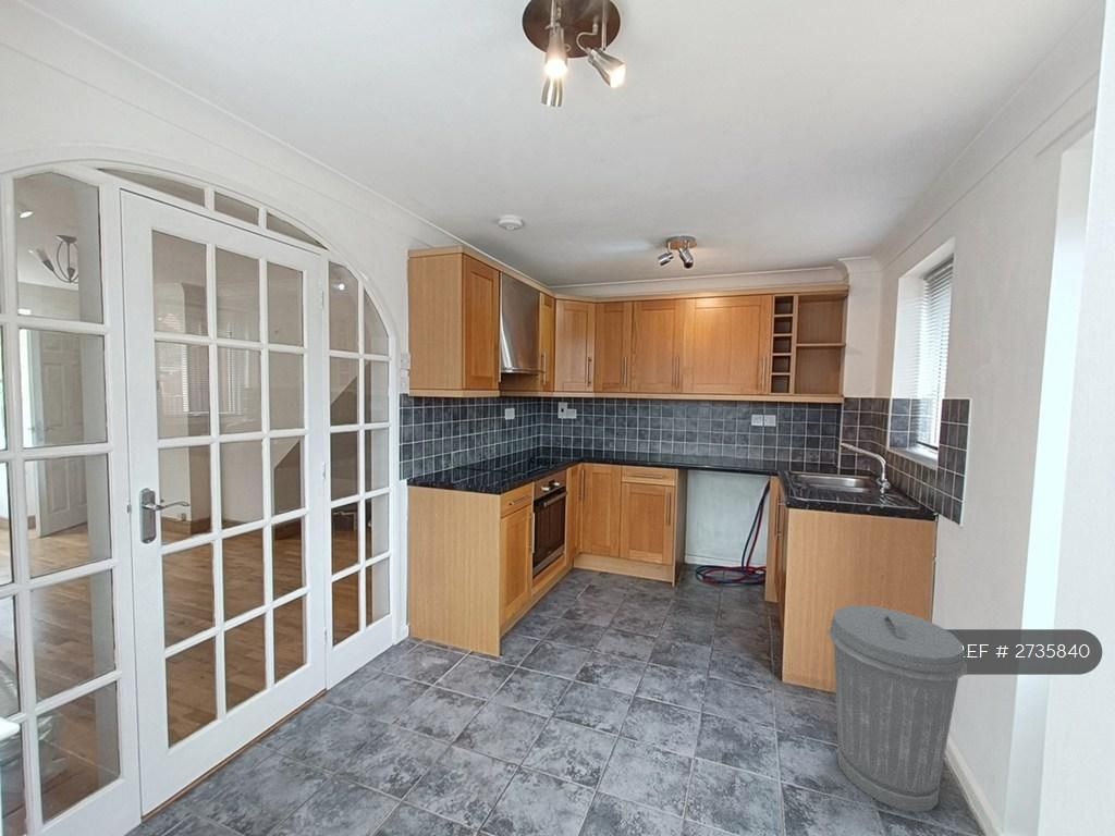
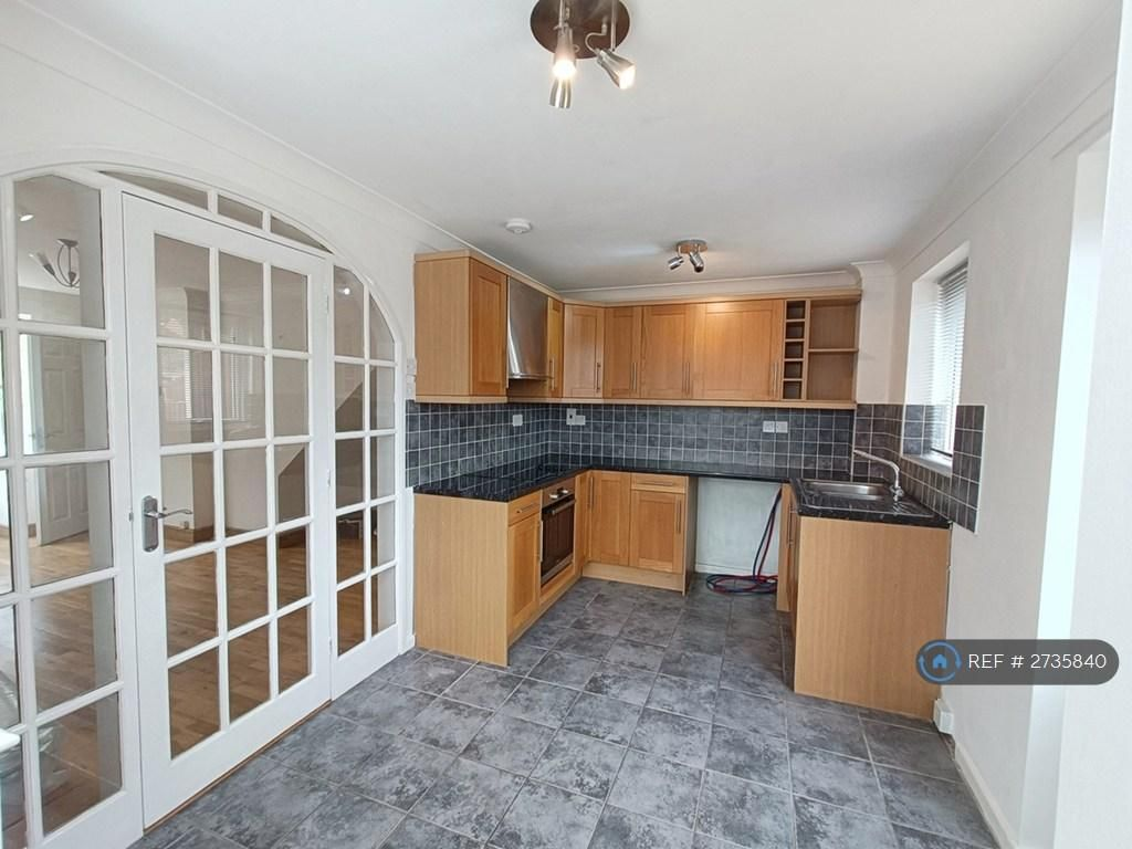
- trash can (890, 698)
